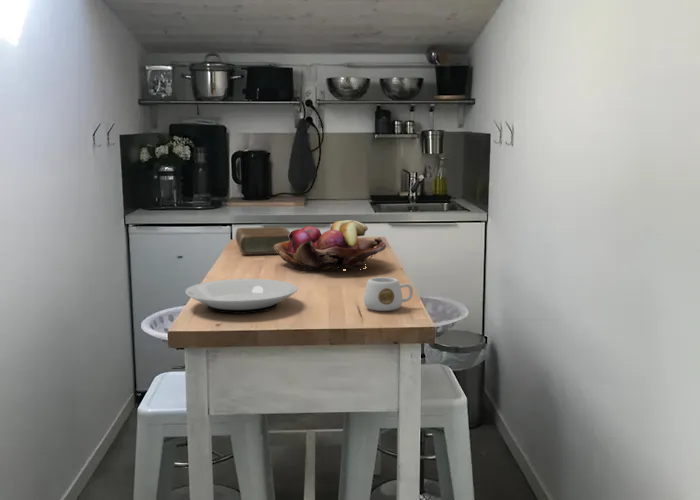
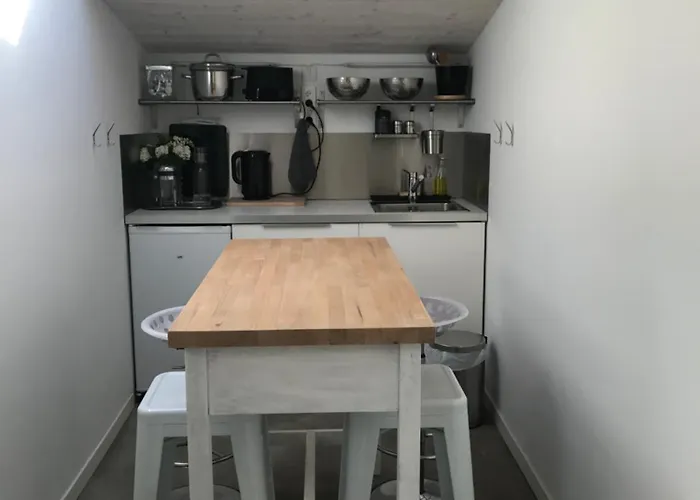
- mug (388, 293)
- book (263, 240)
- fruit basket (332, 243)
- plate (242, 297)
